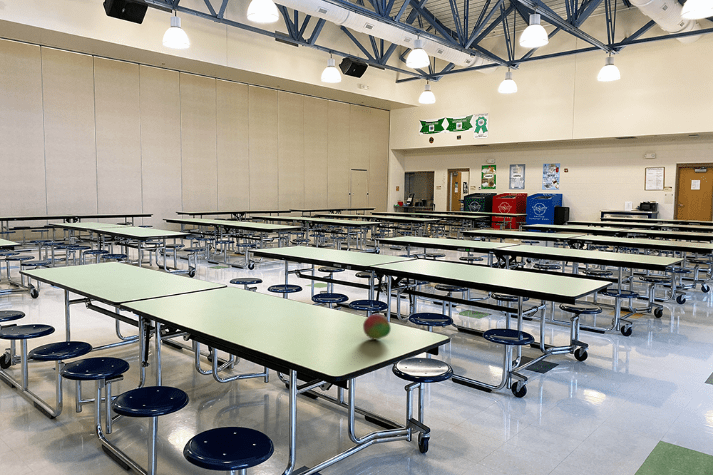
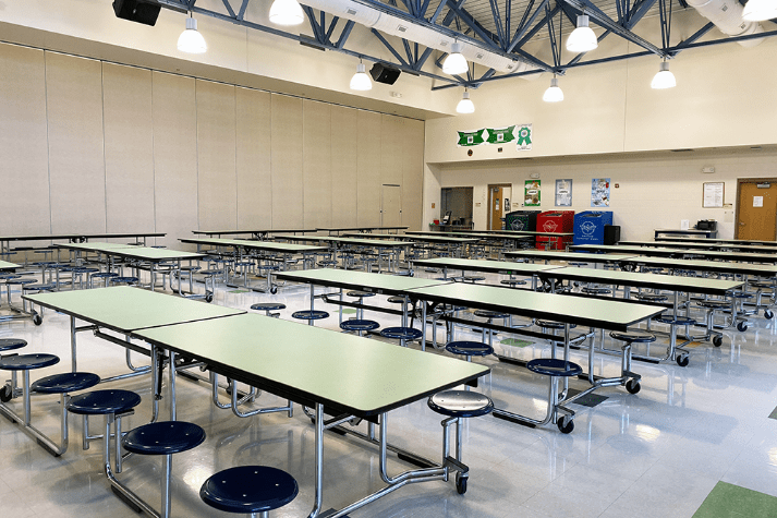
- fruit (376, 327)
